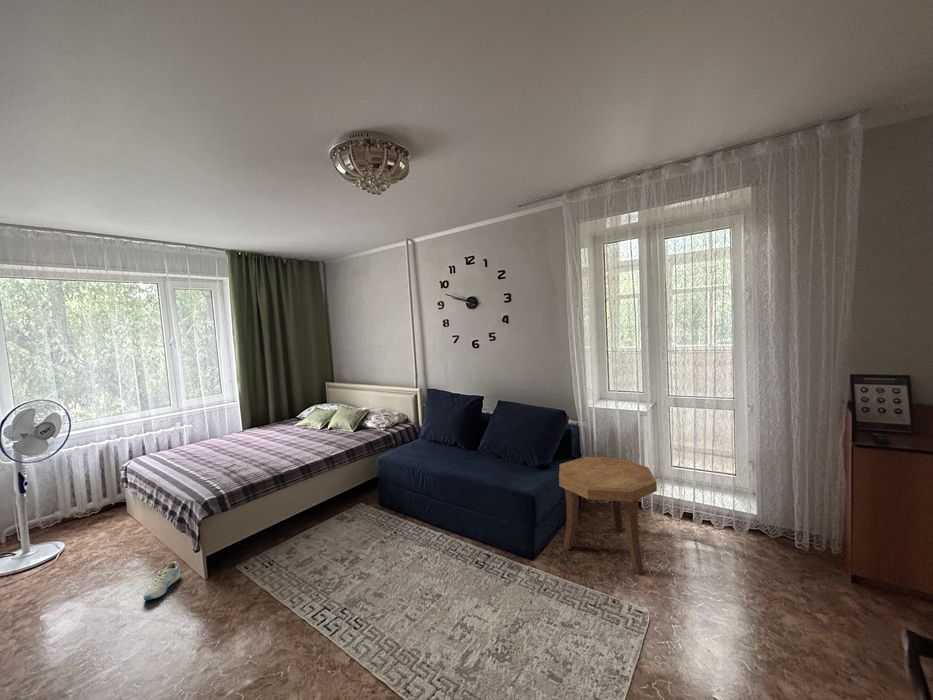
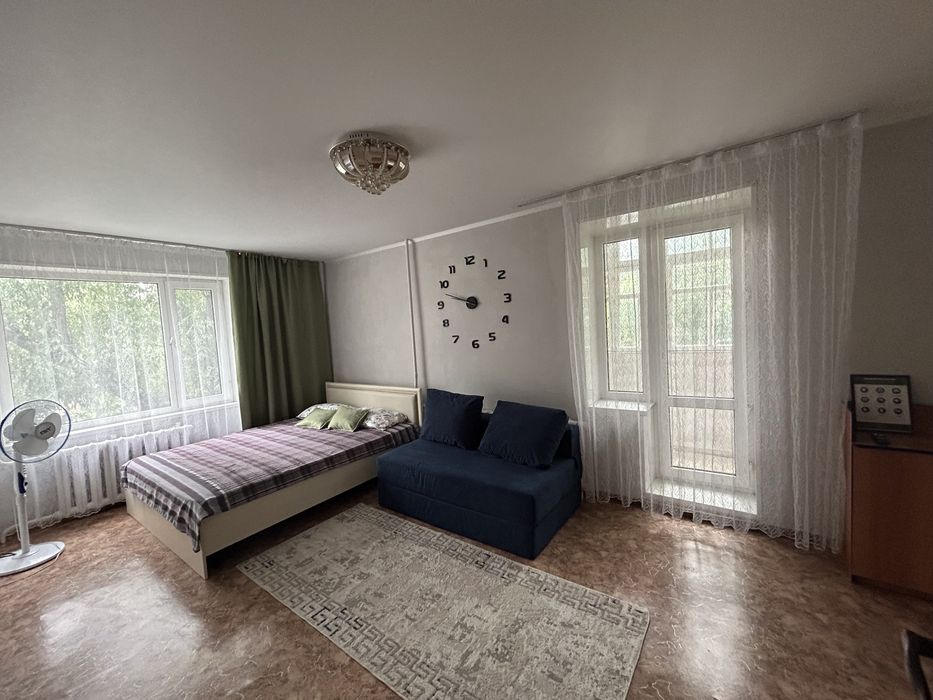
- side table (611, 508)
- sneaker (162, 580)
